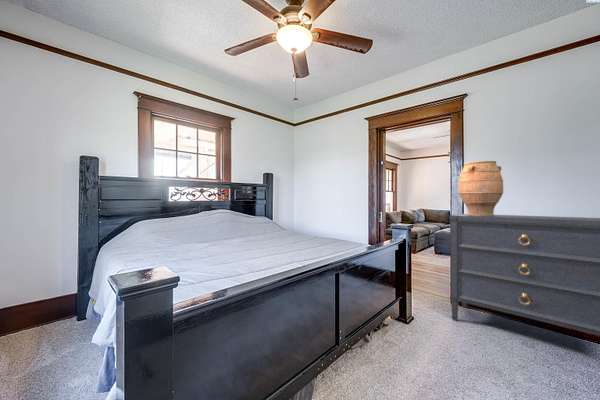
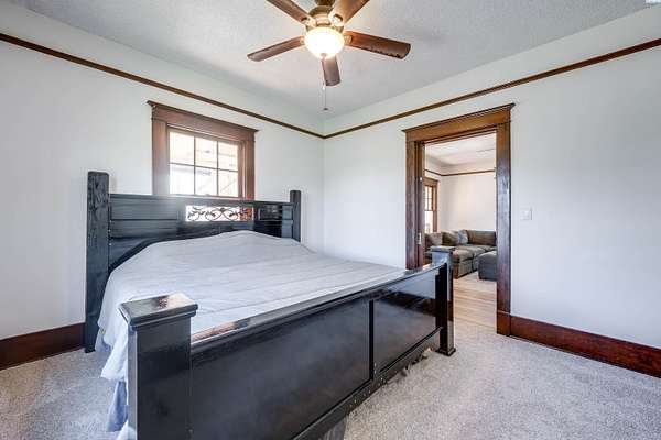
- dresser (526, 274)
- vase (479, 188)
